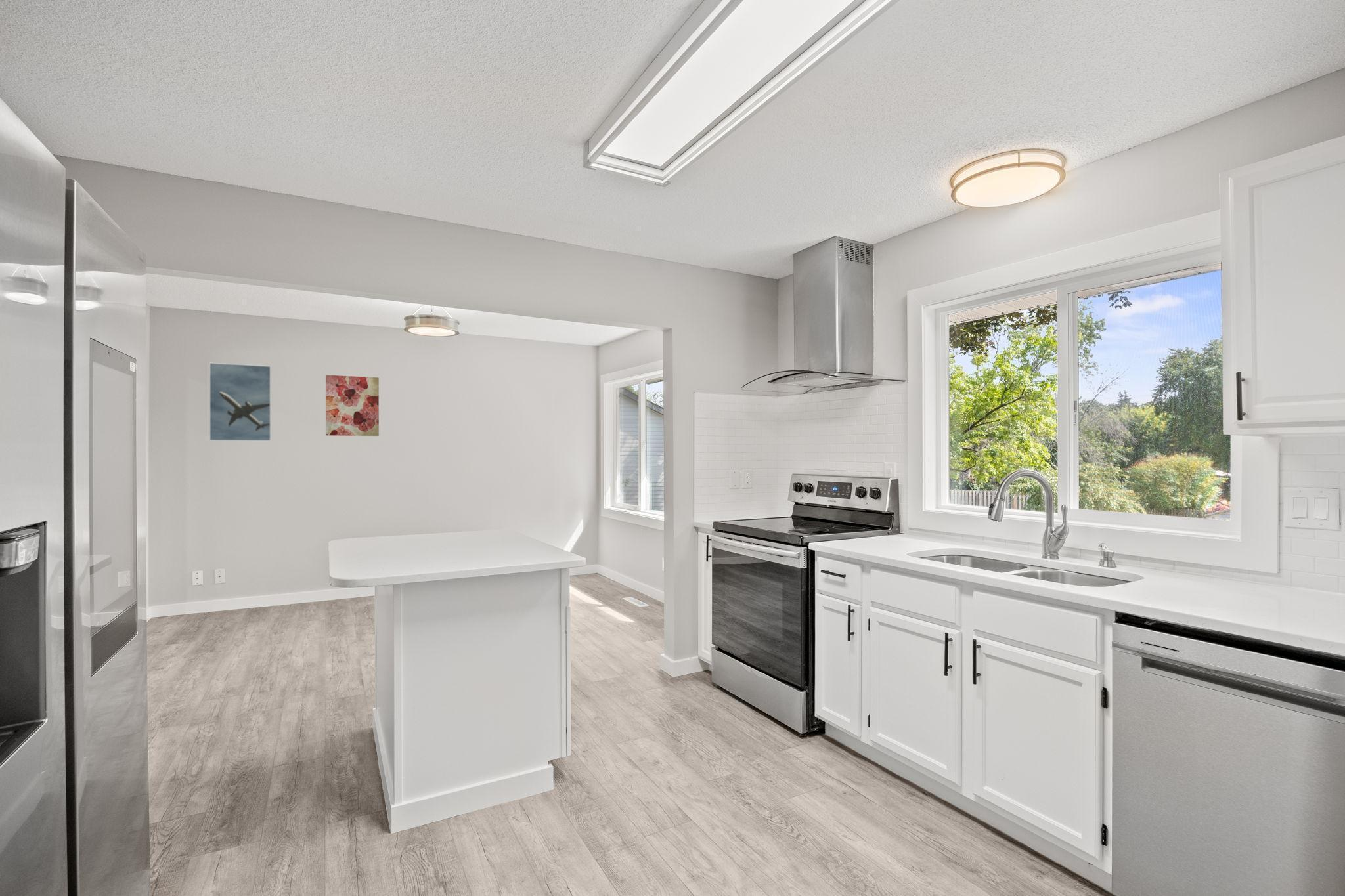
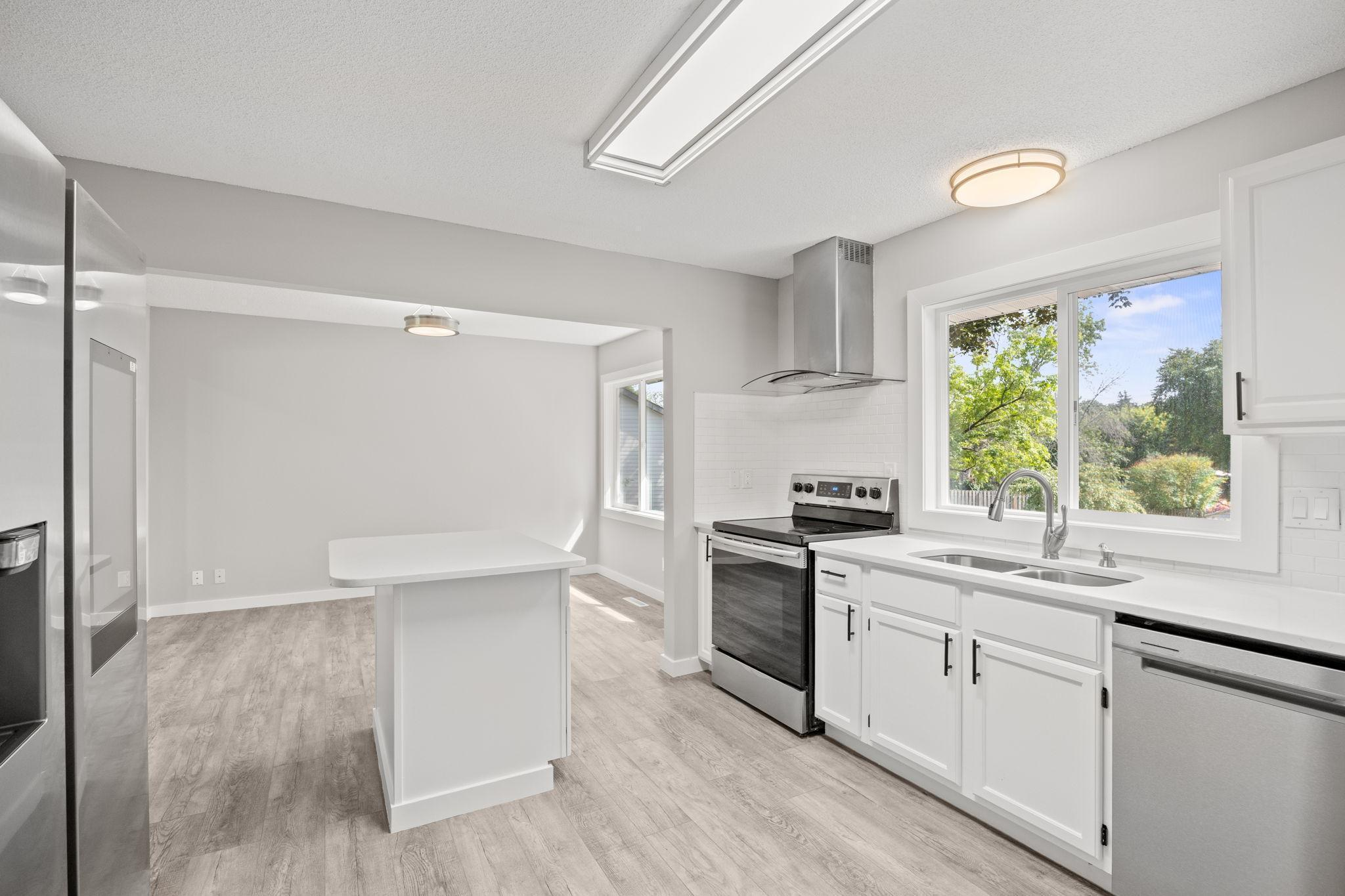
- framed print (240, 402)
- wall art (353, 406)
